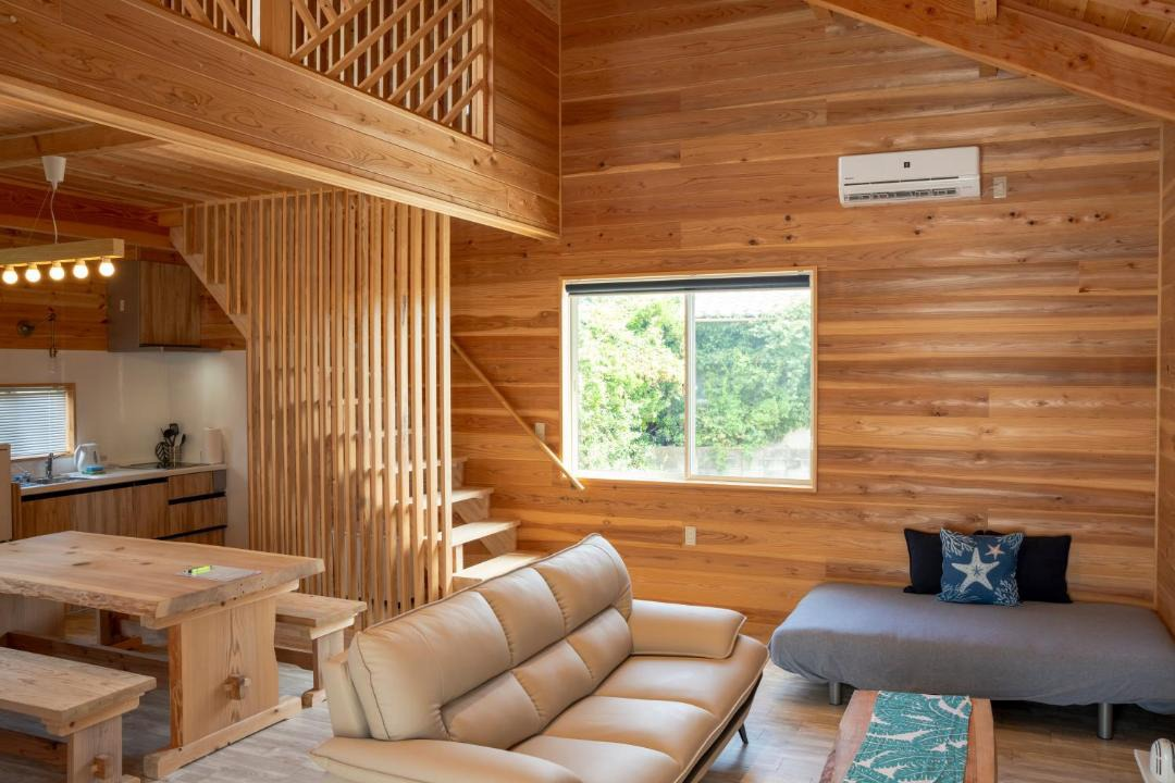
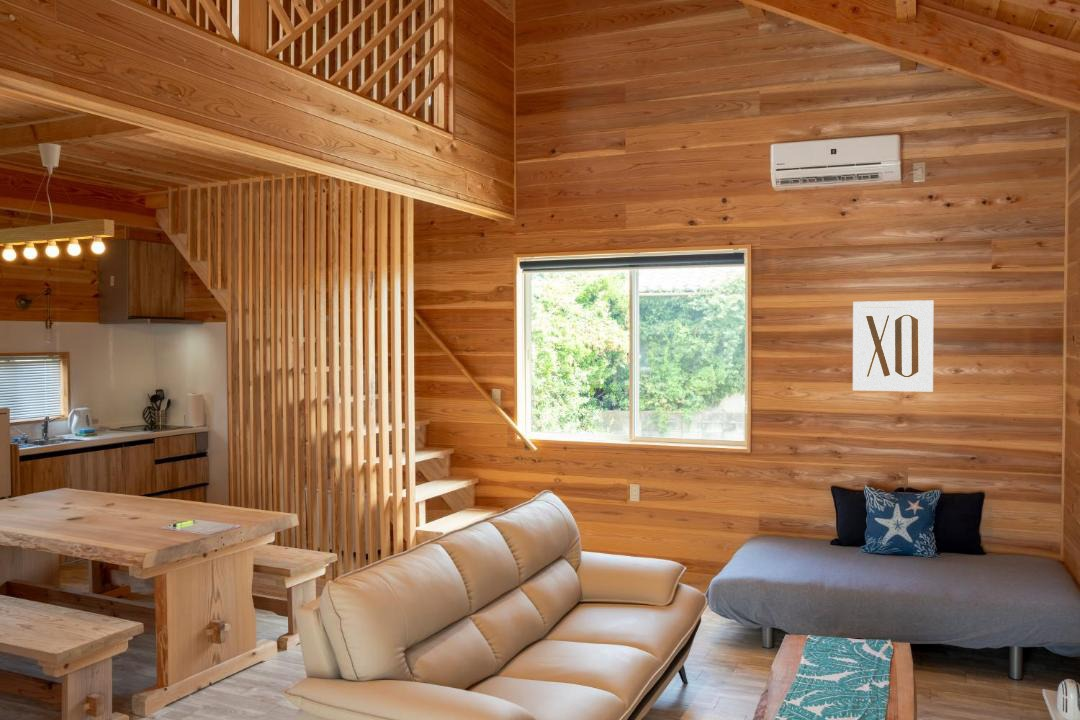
+ wall art (892, 346)
